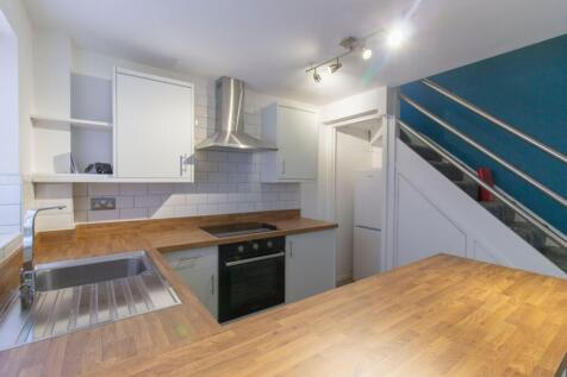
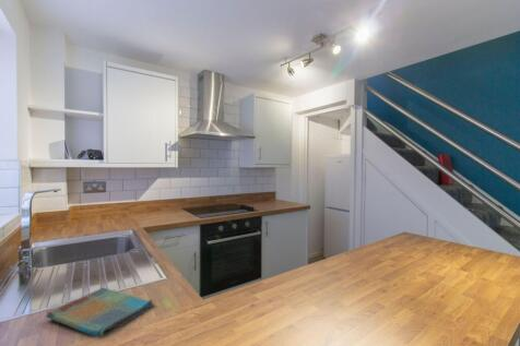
+ dish towel (102, 308)
